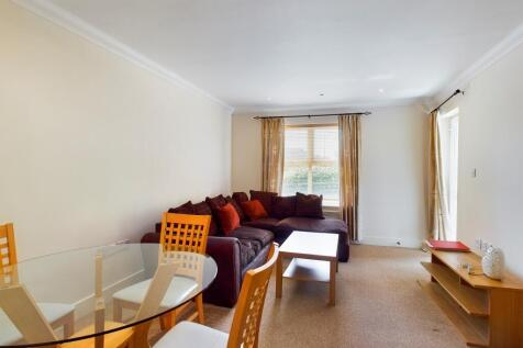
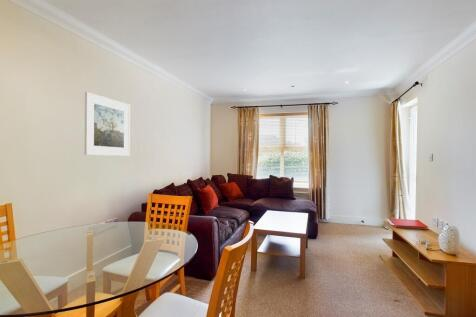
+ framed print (109, 127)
